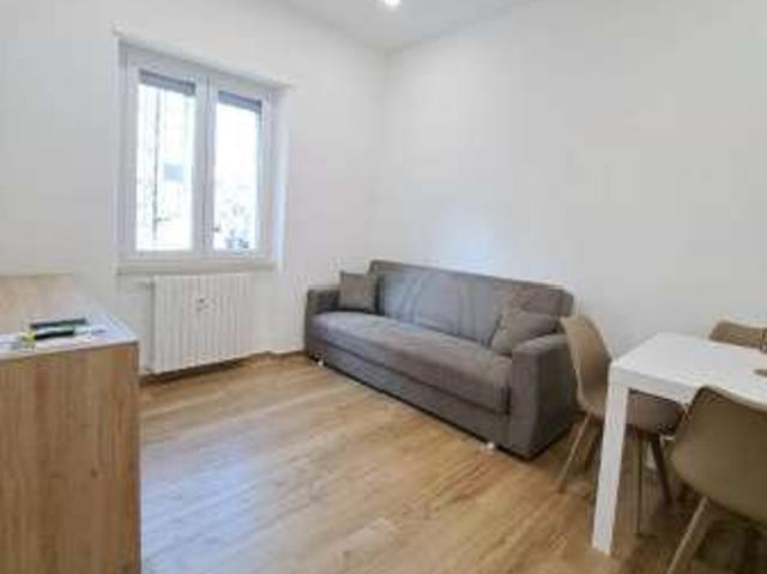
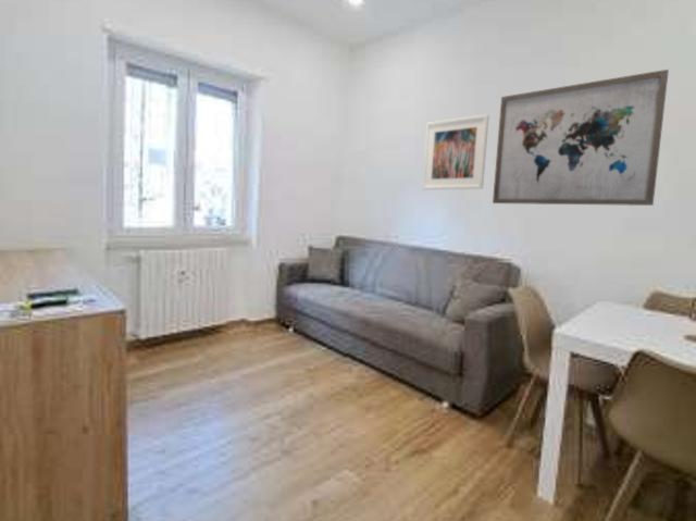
+ wall art (569, 145)
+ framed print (453, 153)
